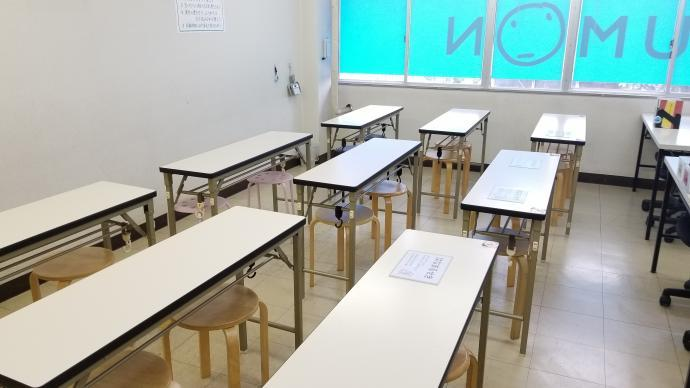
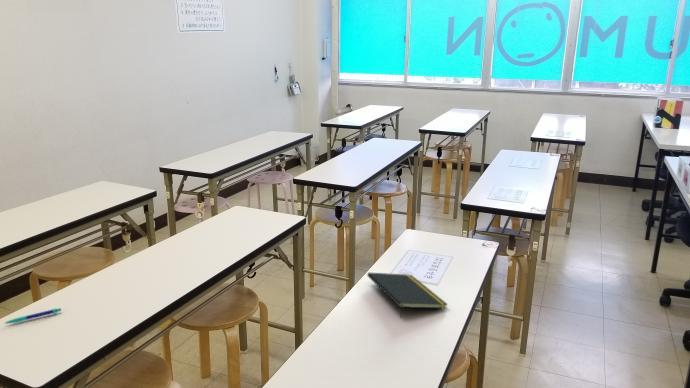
+ notepad (405, 289)
+ pen (32, 315)
